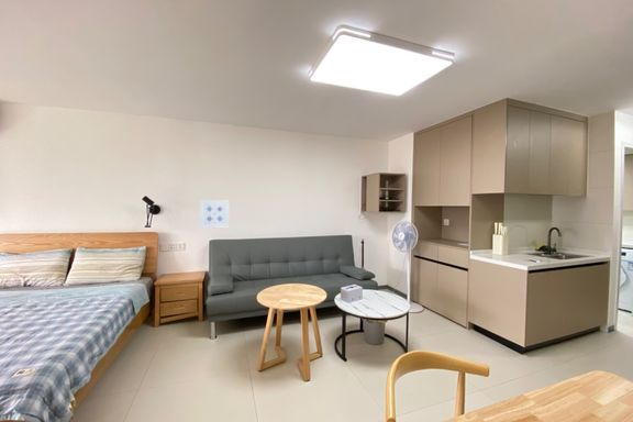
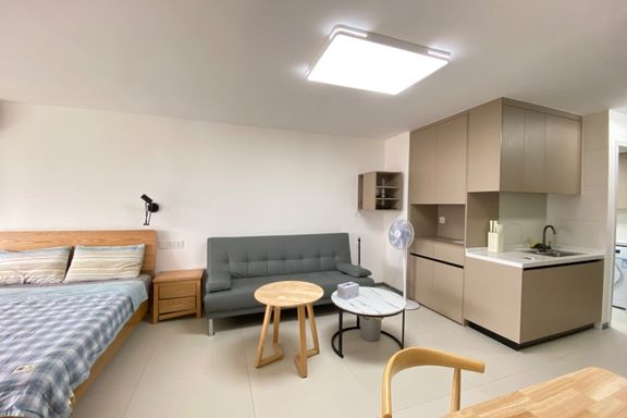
- wall art (214, 213)
